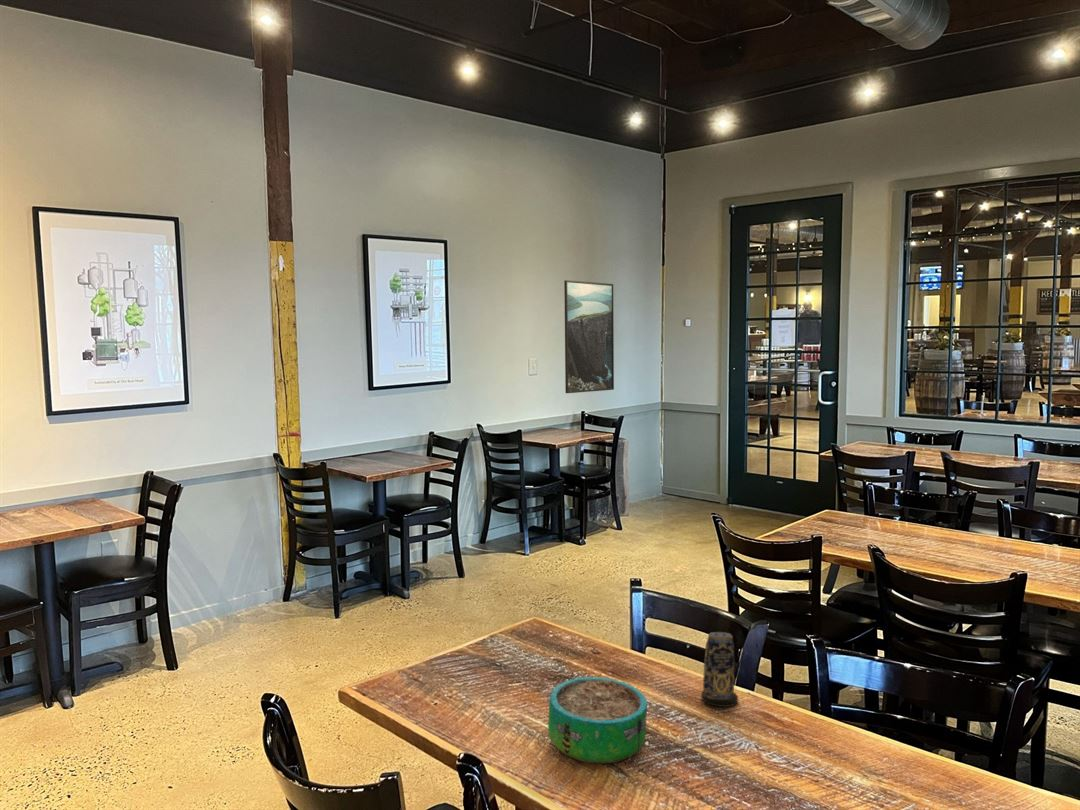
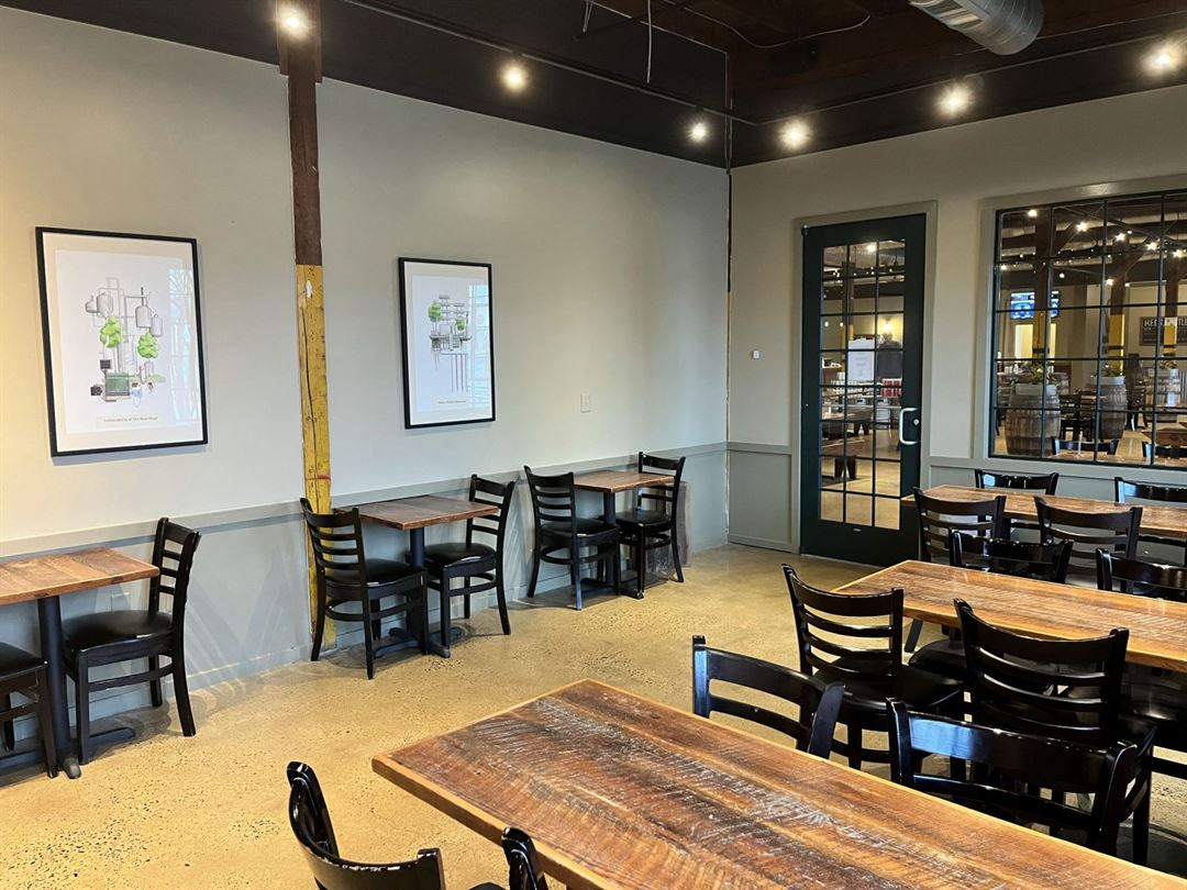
- candle (719, 667)
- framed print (590, 337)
- decorative bowl (597, 719)
